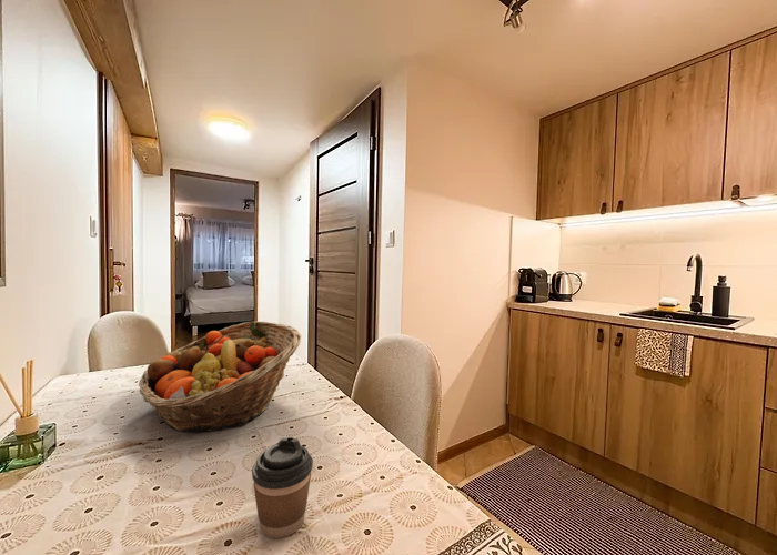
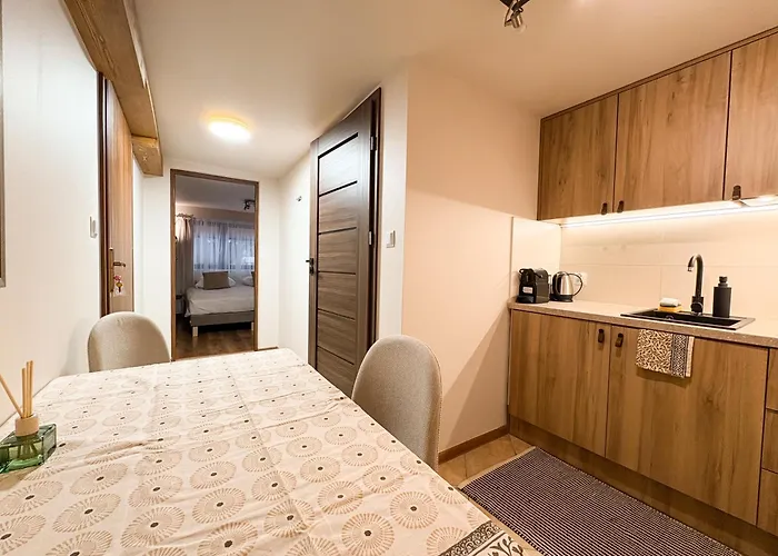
- fruit basket (224, 367)
- coffee cup (282, 484)
